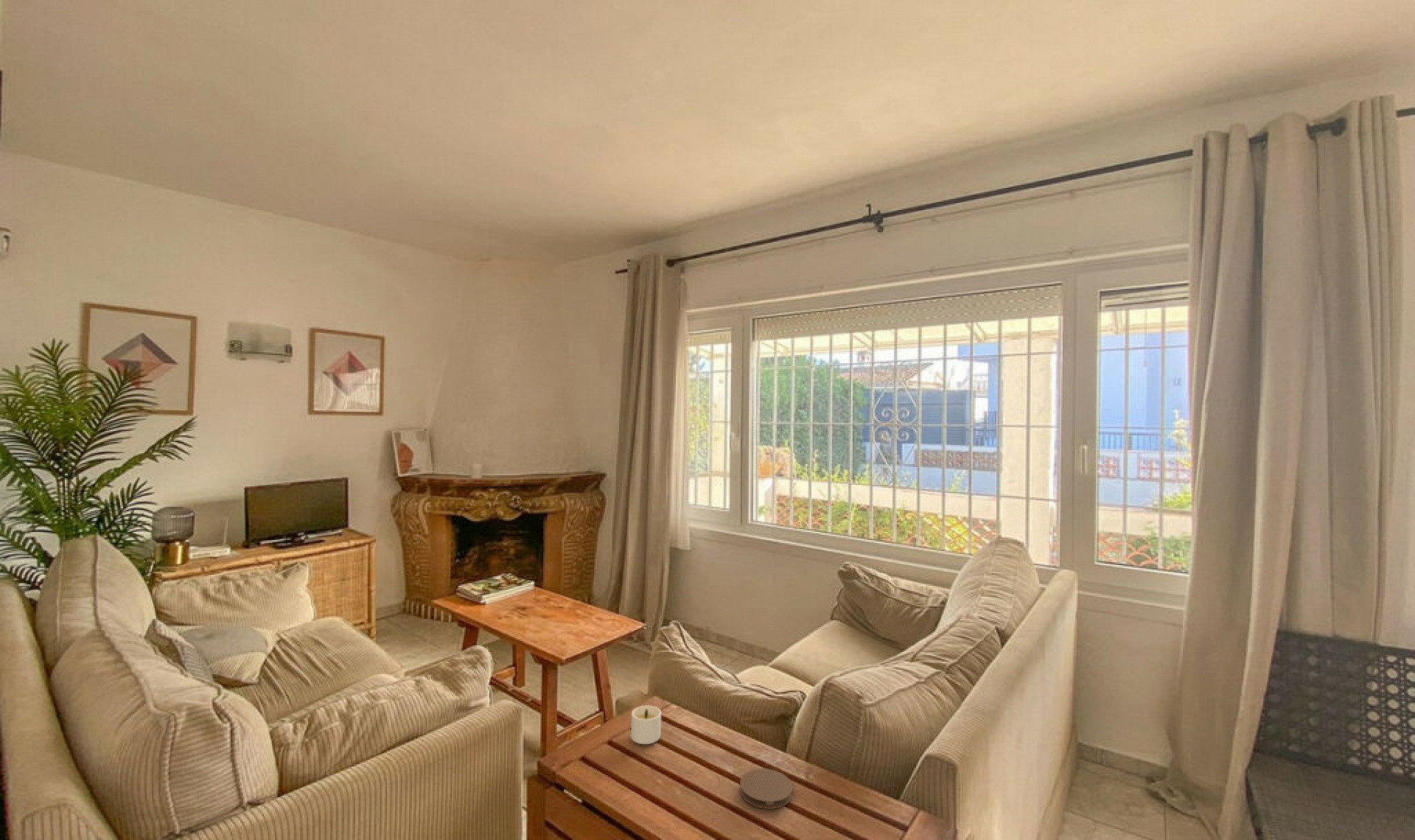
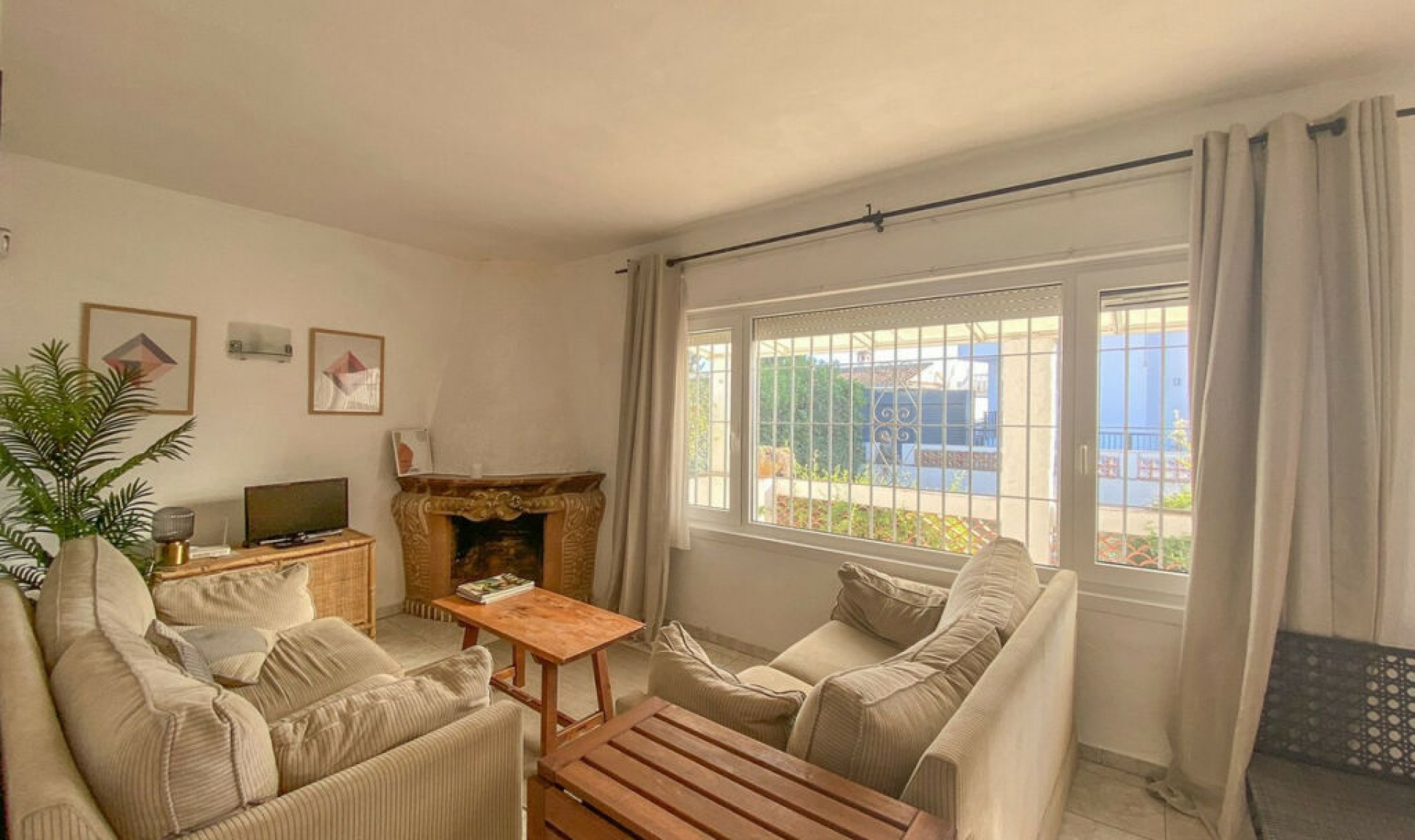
- coaster (766, 788)
- candle (651, 719)
